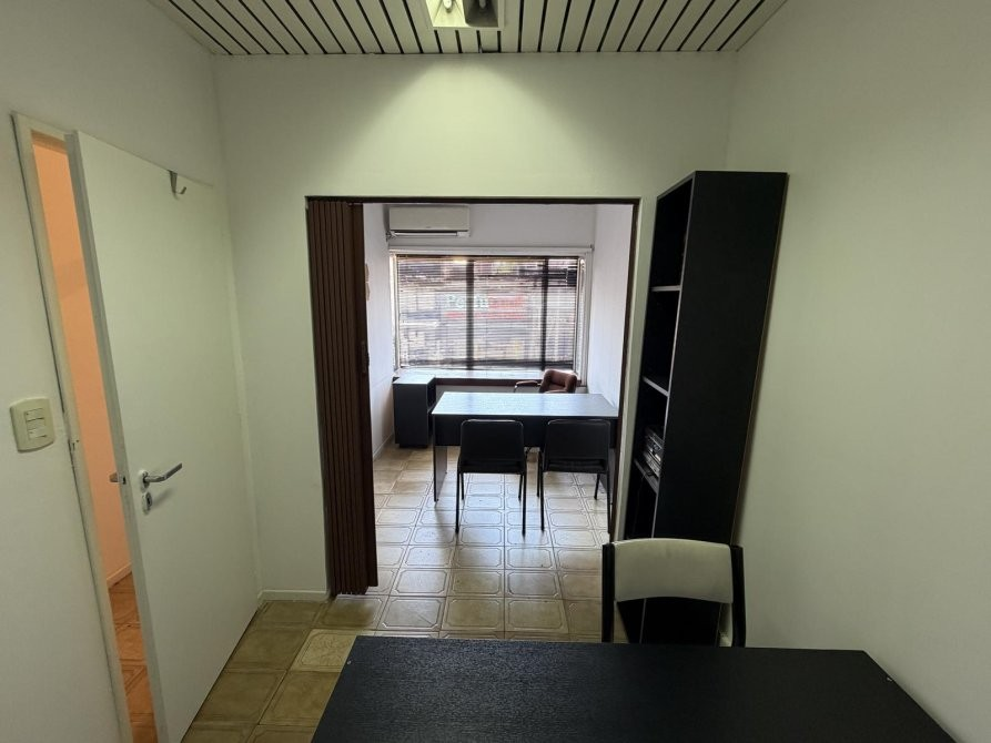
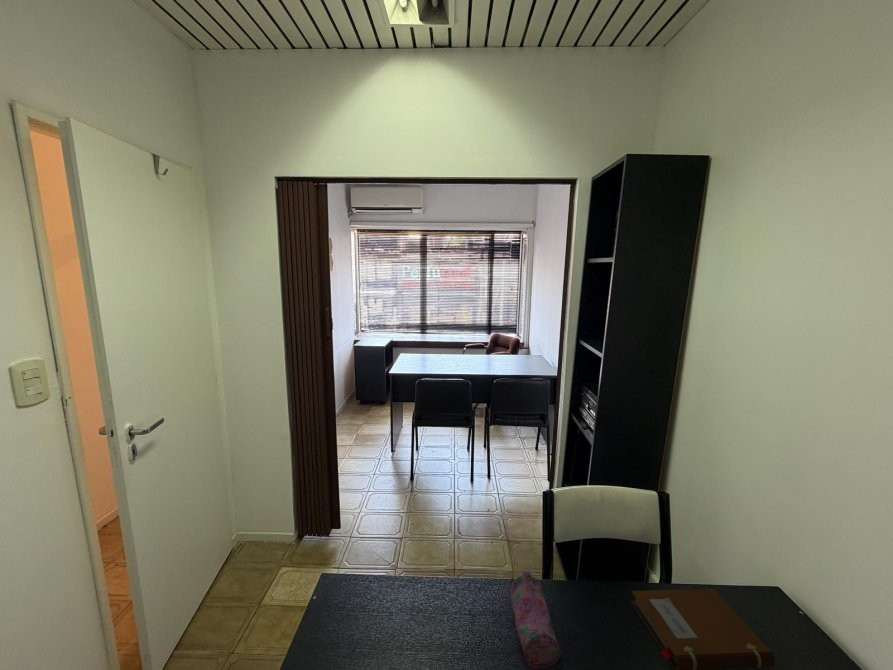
+ pencil case (532, 615)
+ notebook (694, 626)
